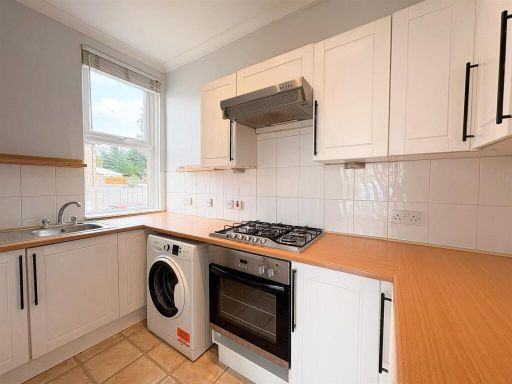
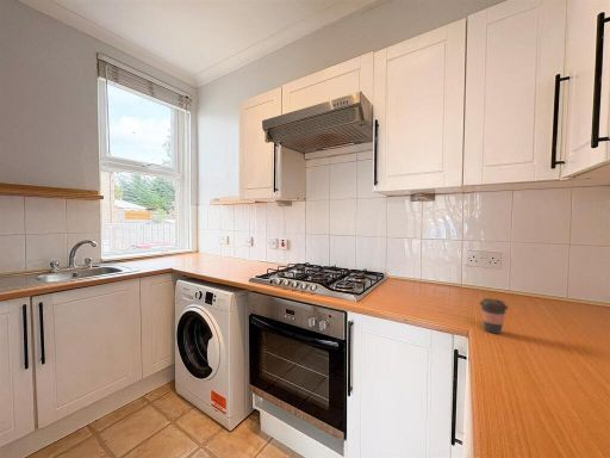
+ coffee cup (492, 316)
